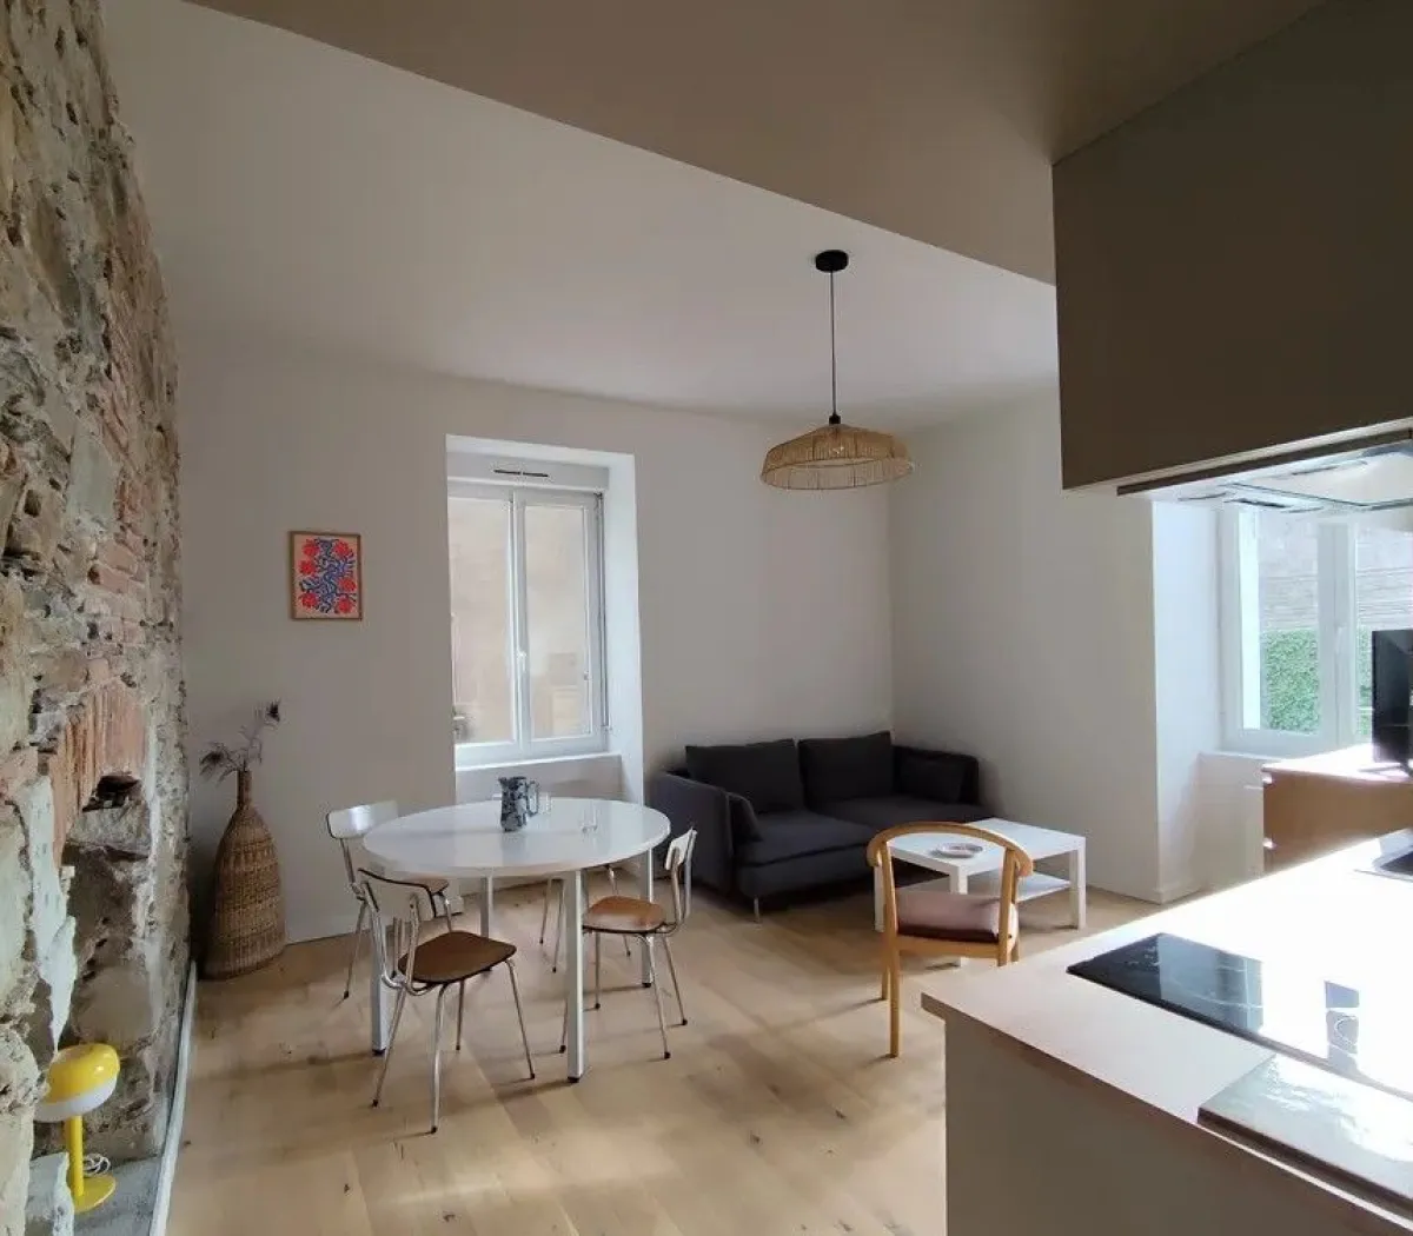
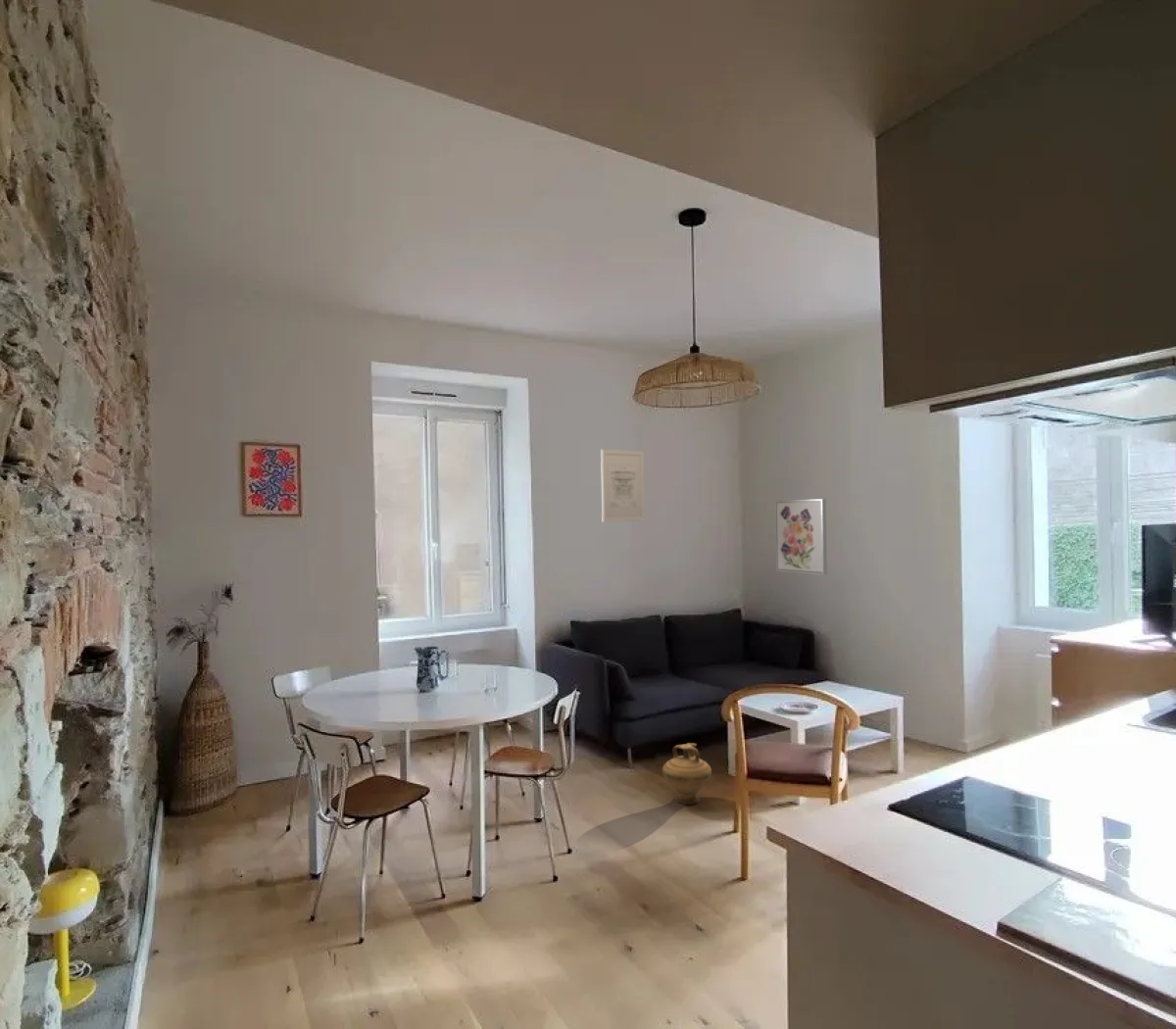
+ wall art (623, 485)
+ wall art (800, 536)
+ ceramic jug (686, 772)
